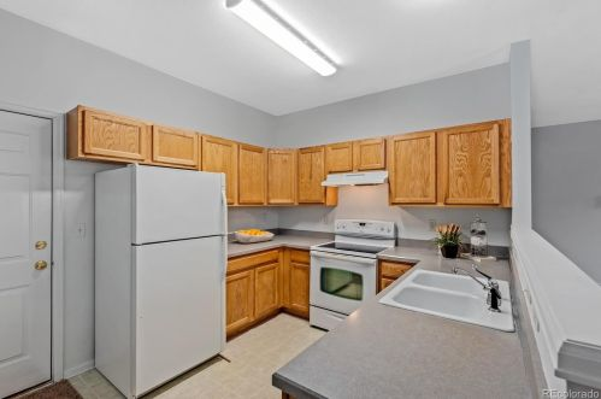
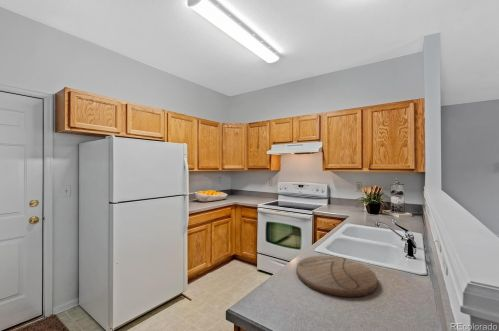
+ cutting board (334, 273)
